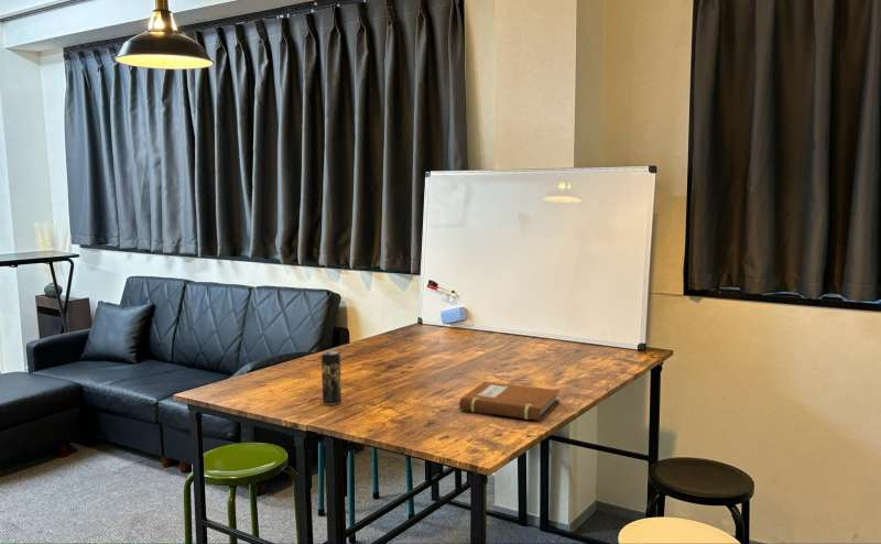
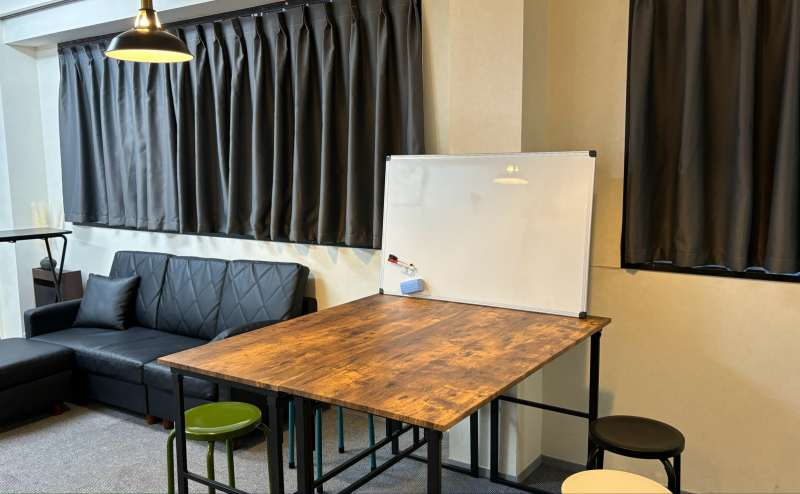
- notebook (508, 400)
- beverage can (330, 376)
